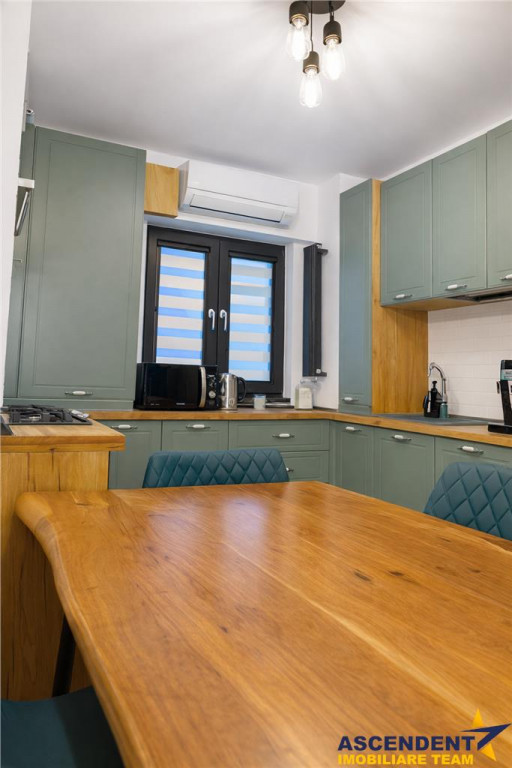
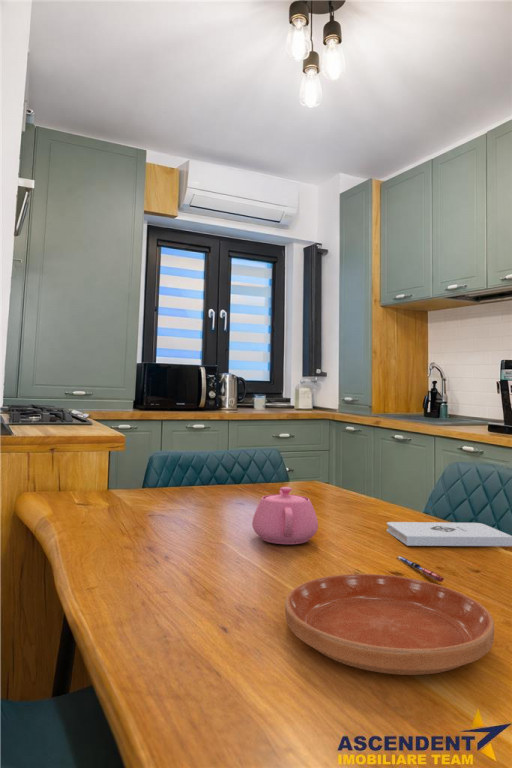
+ saucer (384, 619)
+ notepad (446, 533)
+ teapot (285, 512)
+ pen (418, 566)
